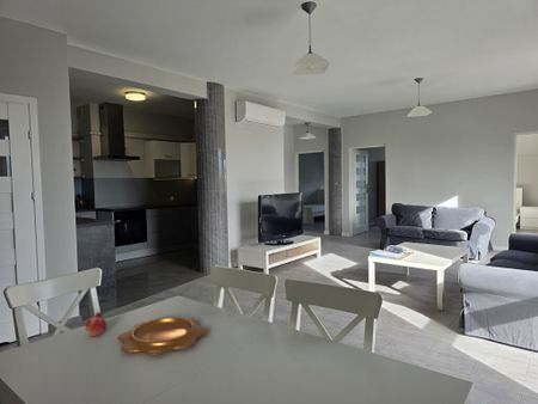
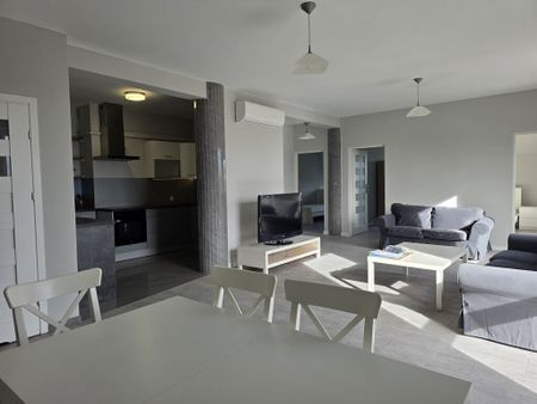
- decorative bowl (164, 332)
- fruit (96, 324)
